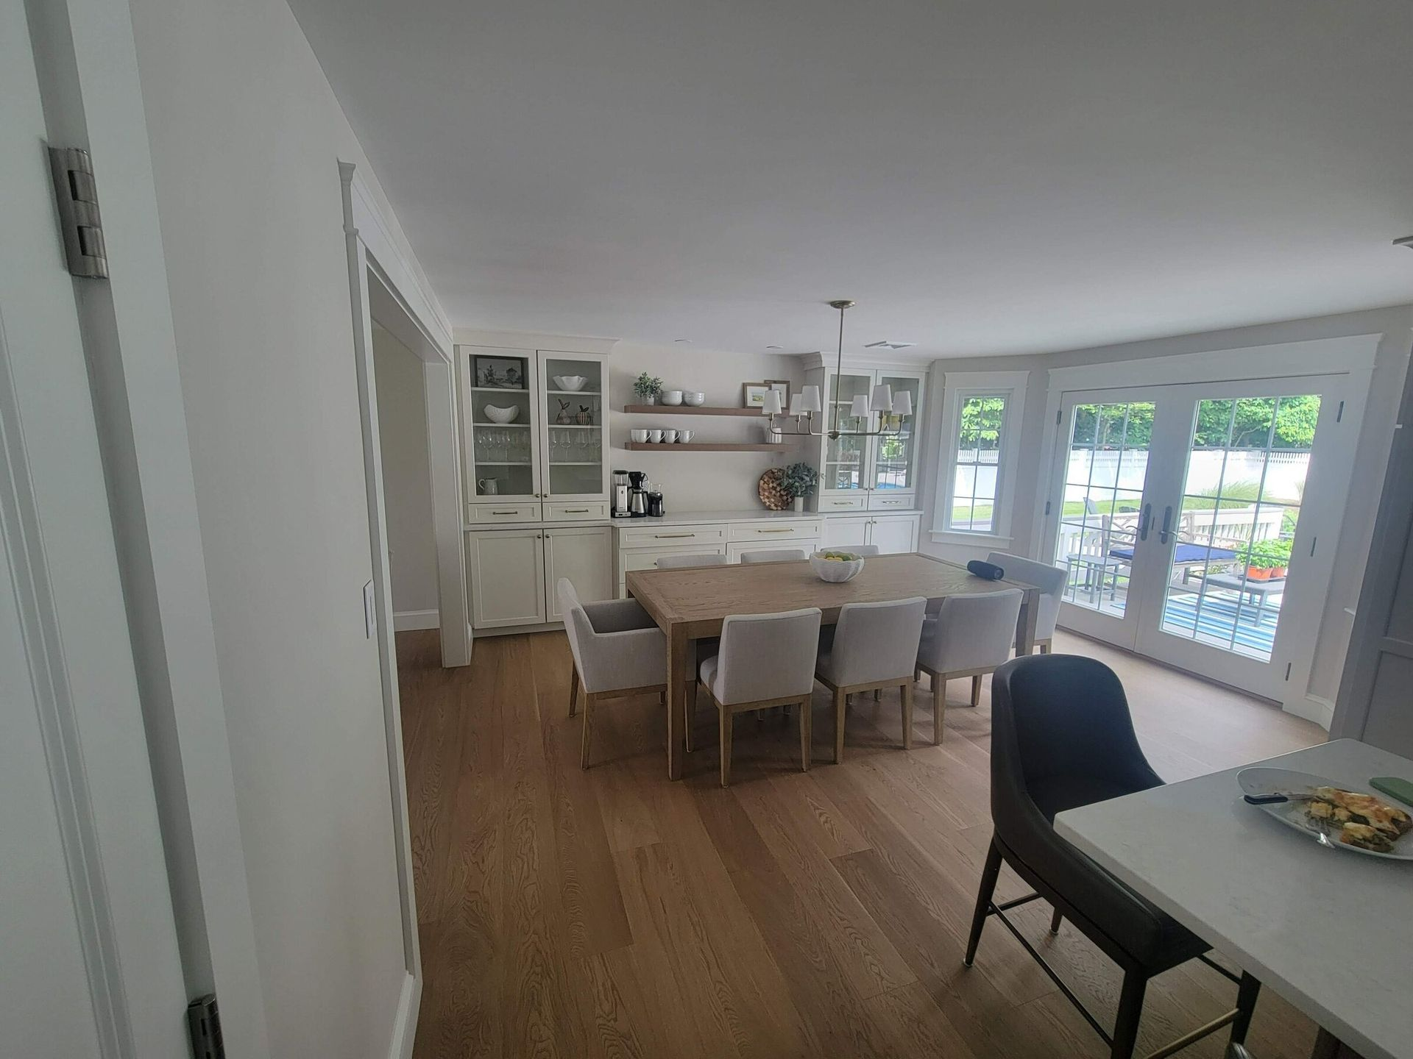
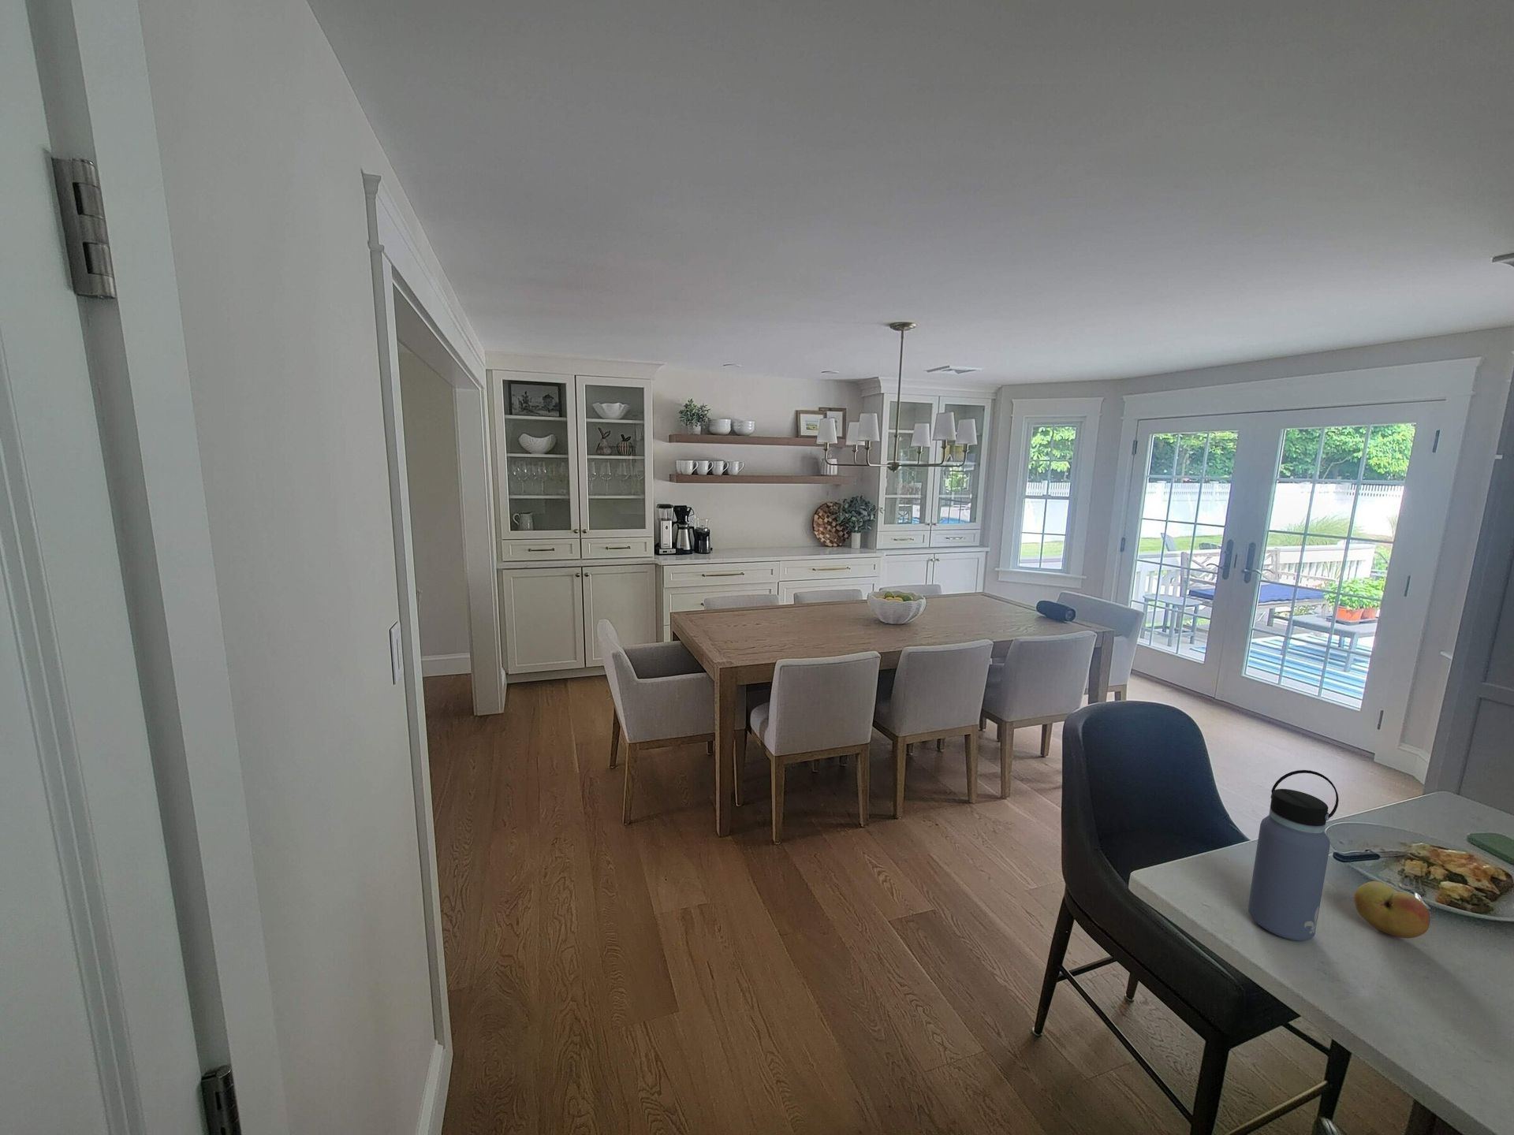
+ fruit (1391, 911)
+ water bottle (1292, 852)
